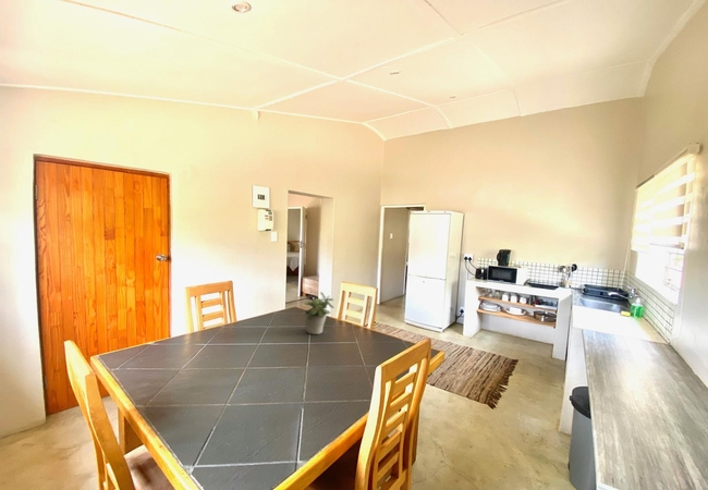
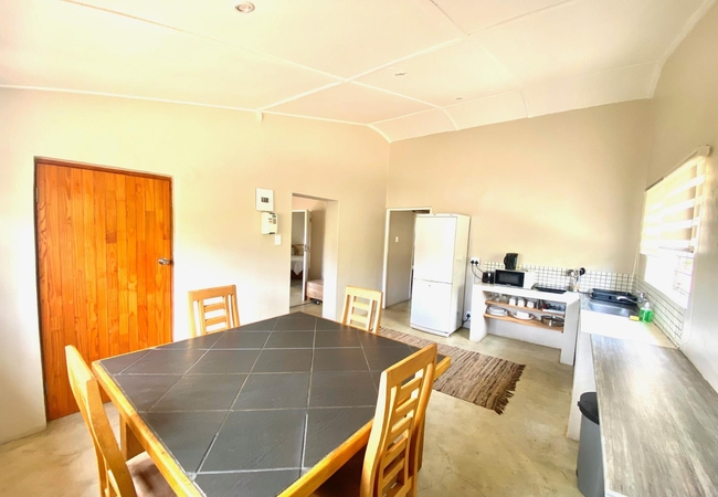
- potted plant (320, 314)
